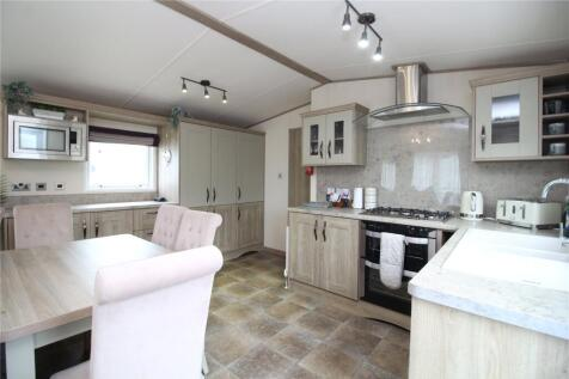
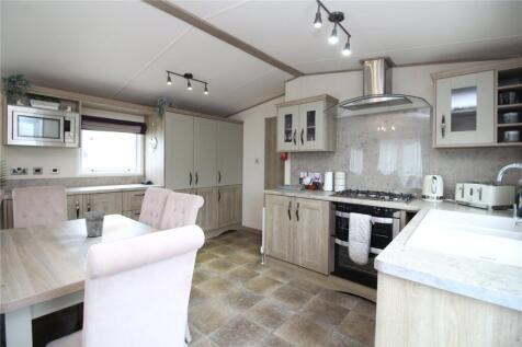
+ cup (94, 223)
